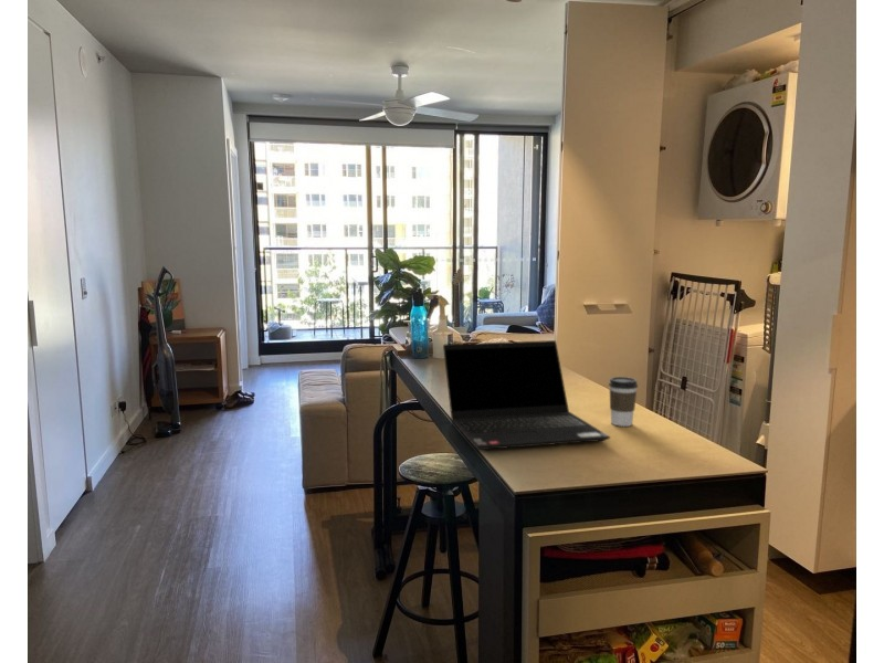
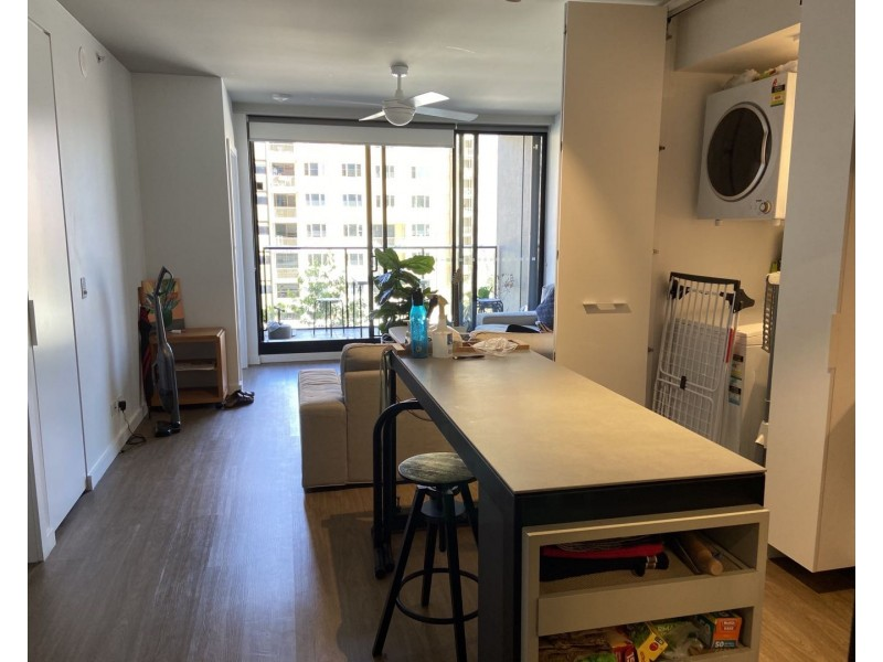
- laptop computer (520, 389)
- coffee cup (622, 401)
